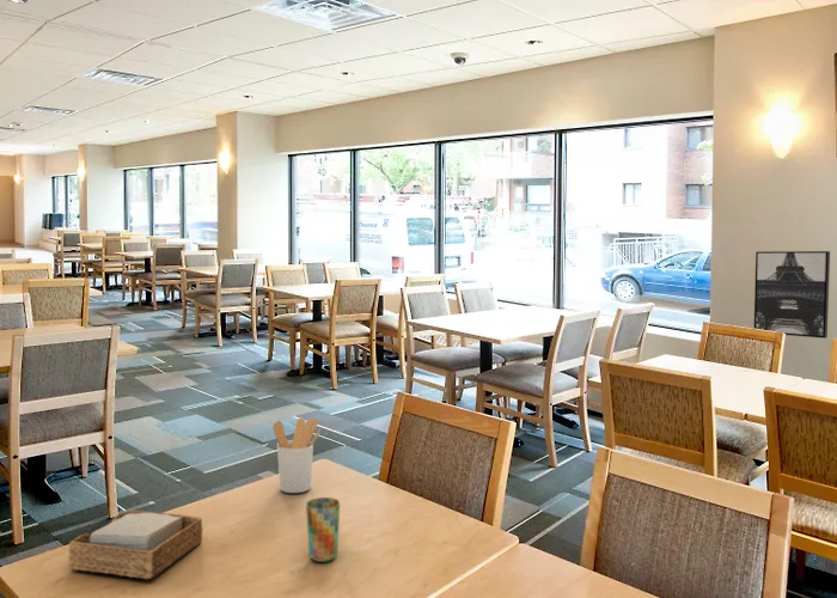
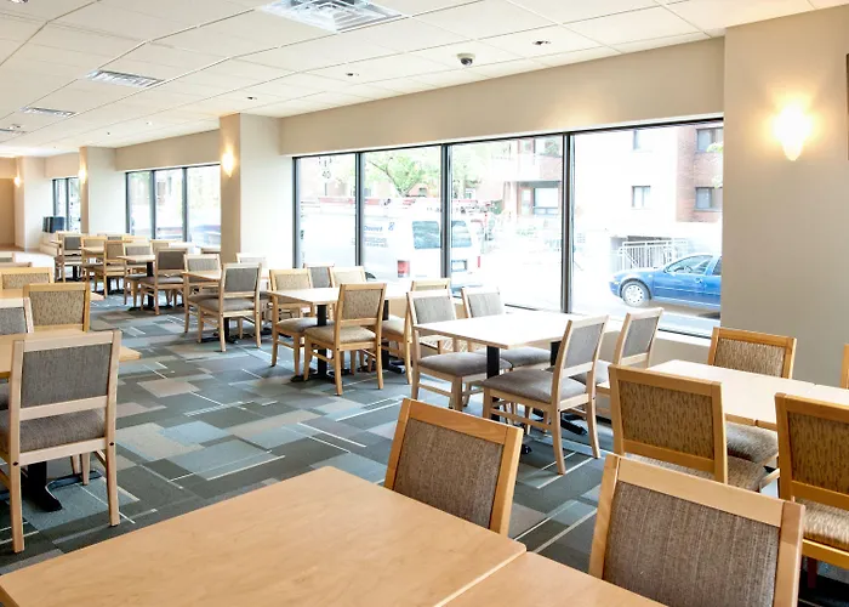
- cup (323, 530)
- napkin holder (139, 538)
- wall art (790, 293)
- utensil holder (299, 452)
